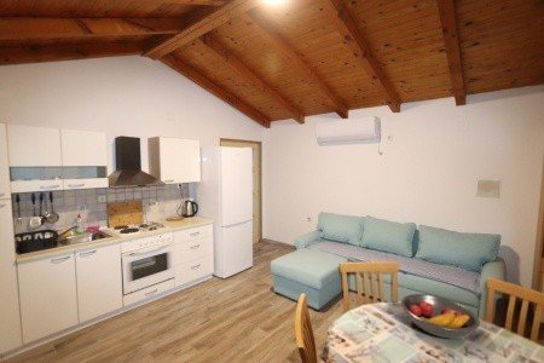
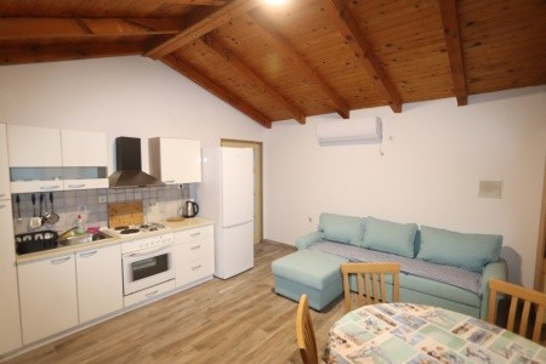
- fruit bowl (438, 316)
